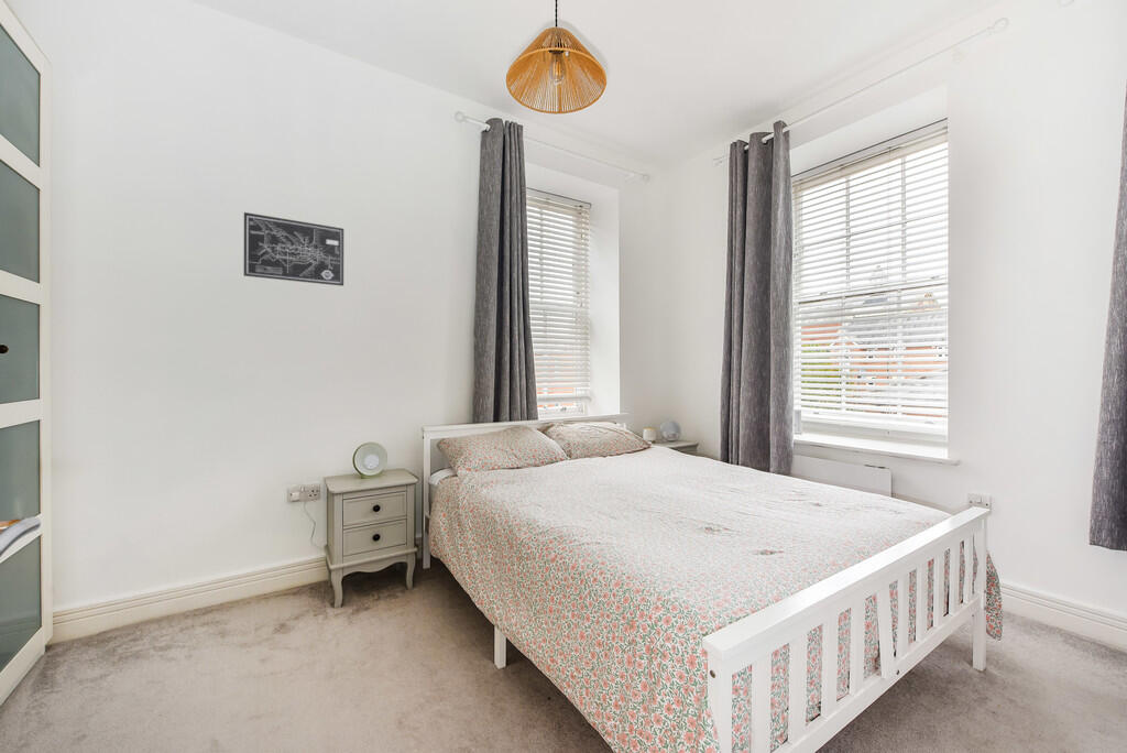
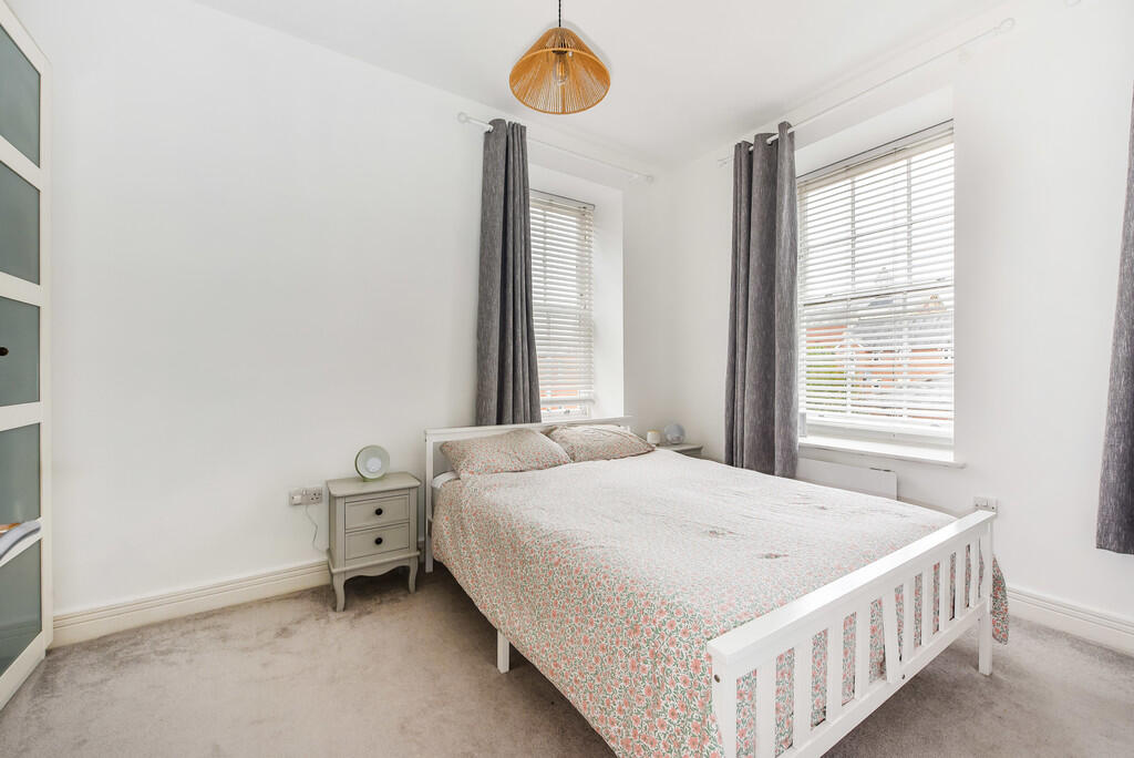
- wall art (296, 251)
